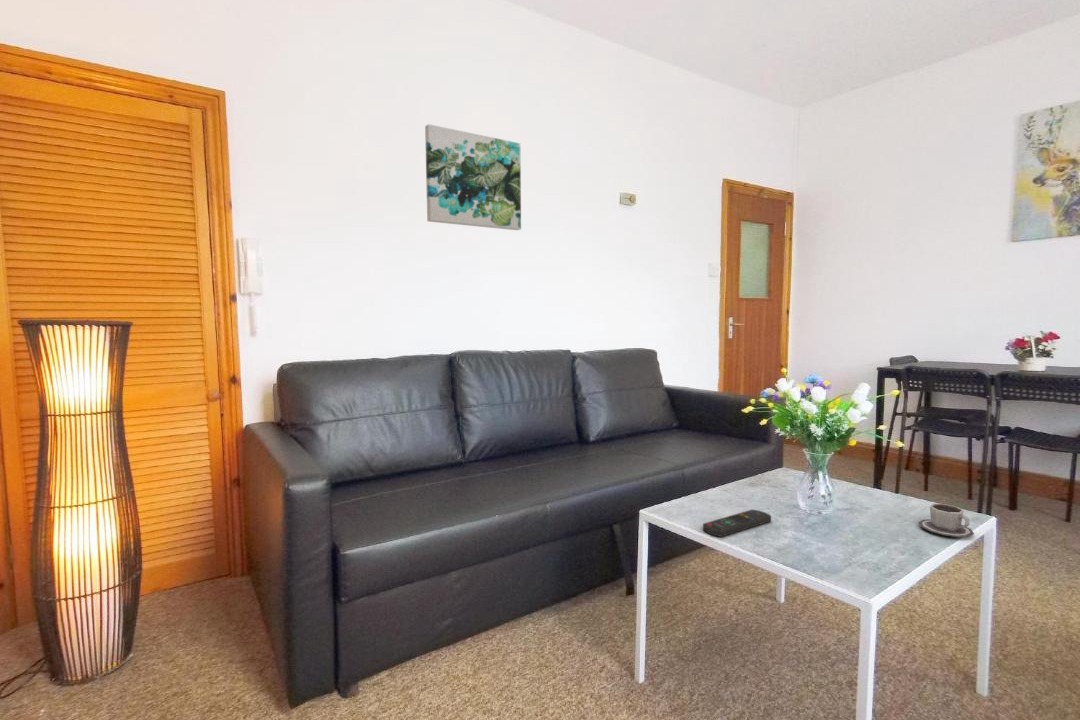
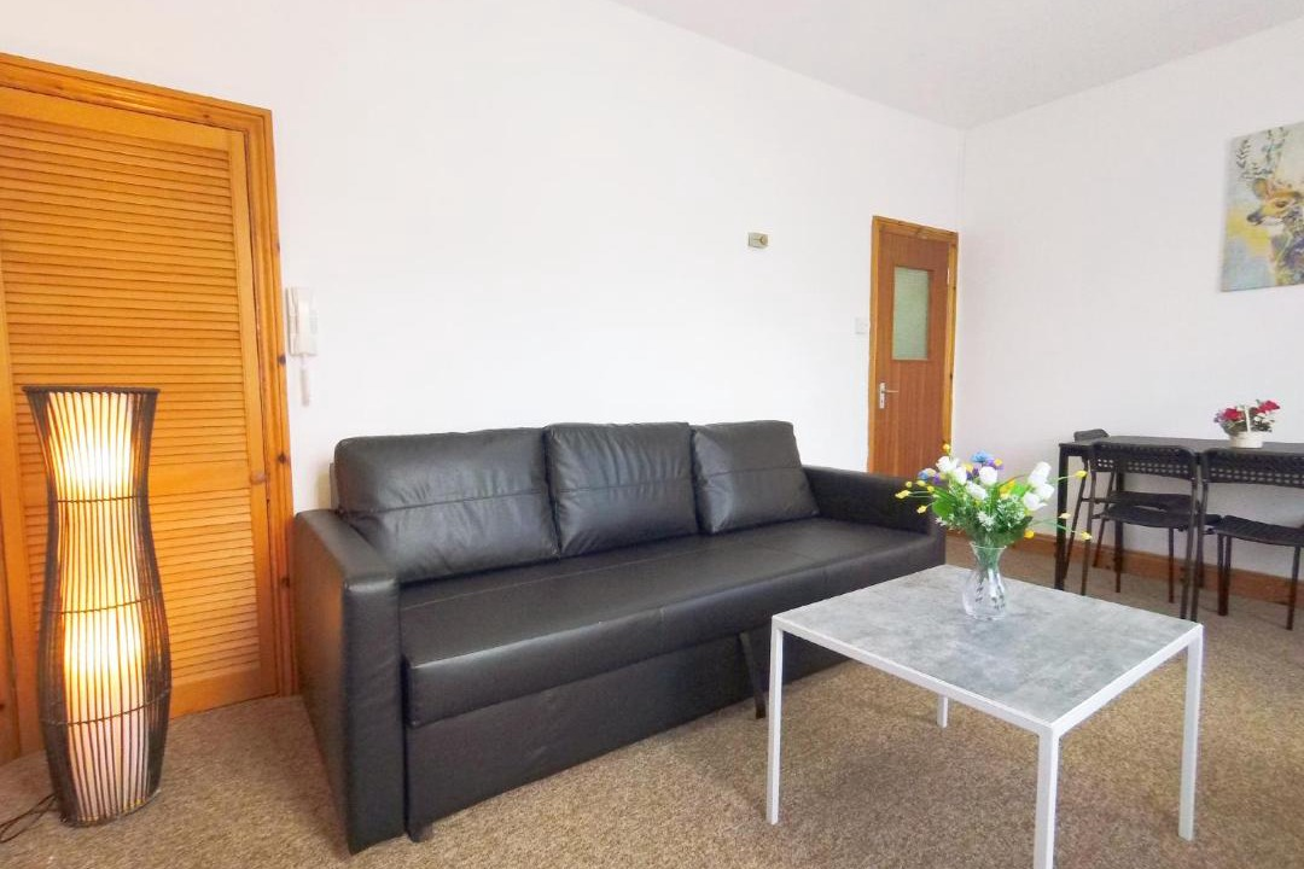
- cup (946, 519)
- wall art (475, 180)
- remote control (737, 522)
